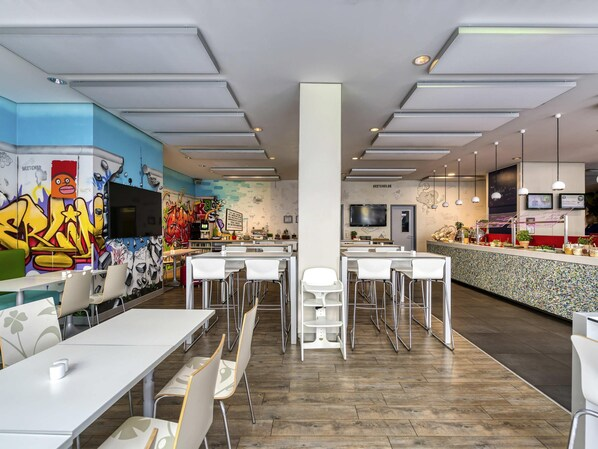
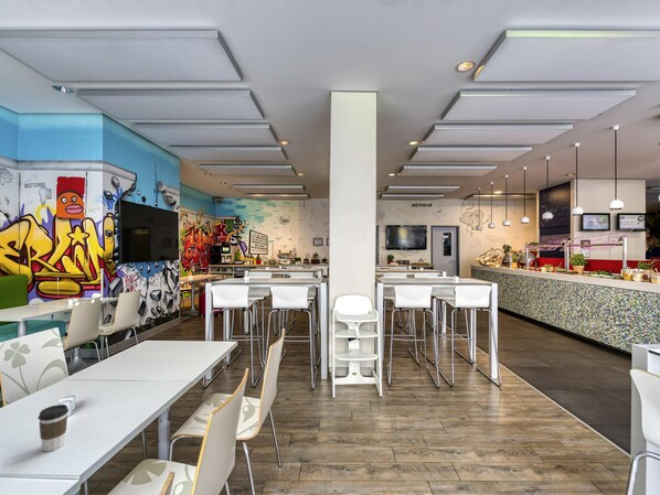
+ coffee cup (53, 428)
